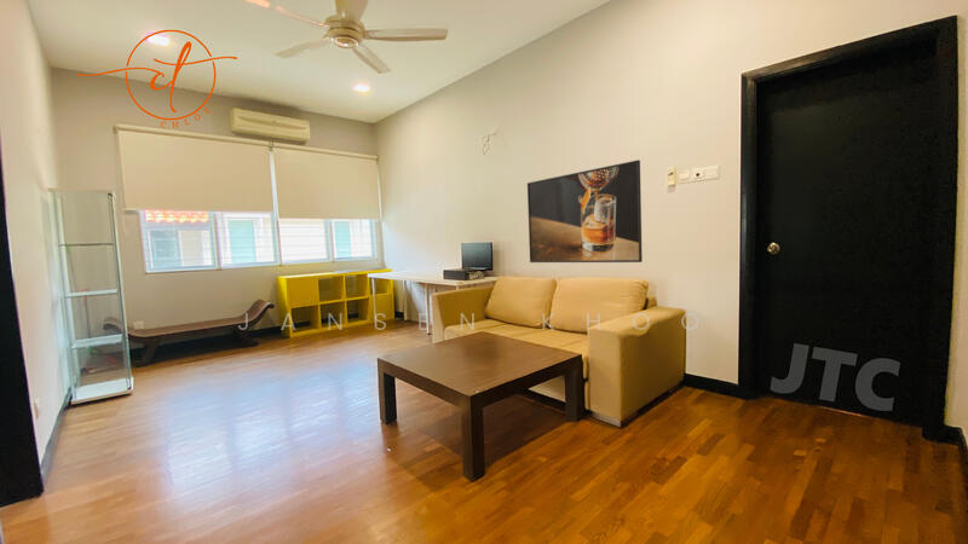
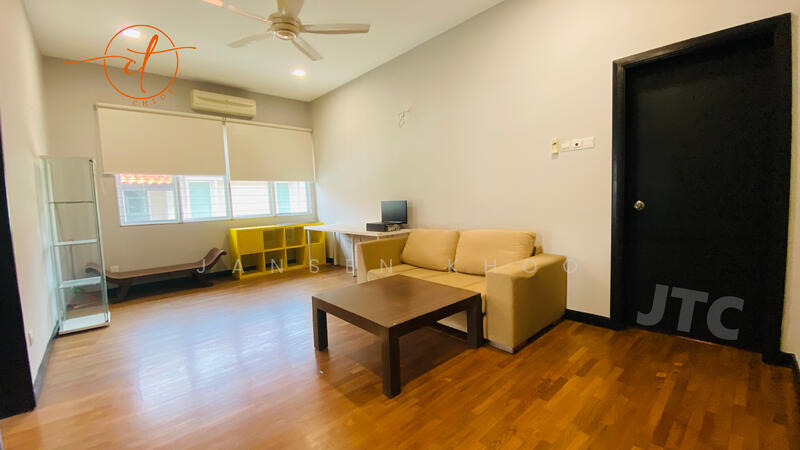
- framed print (577, 218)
